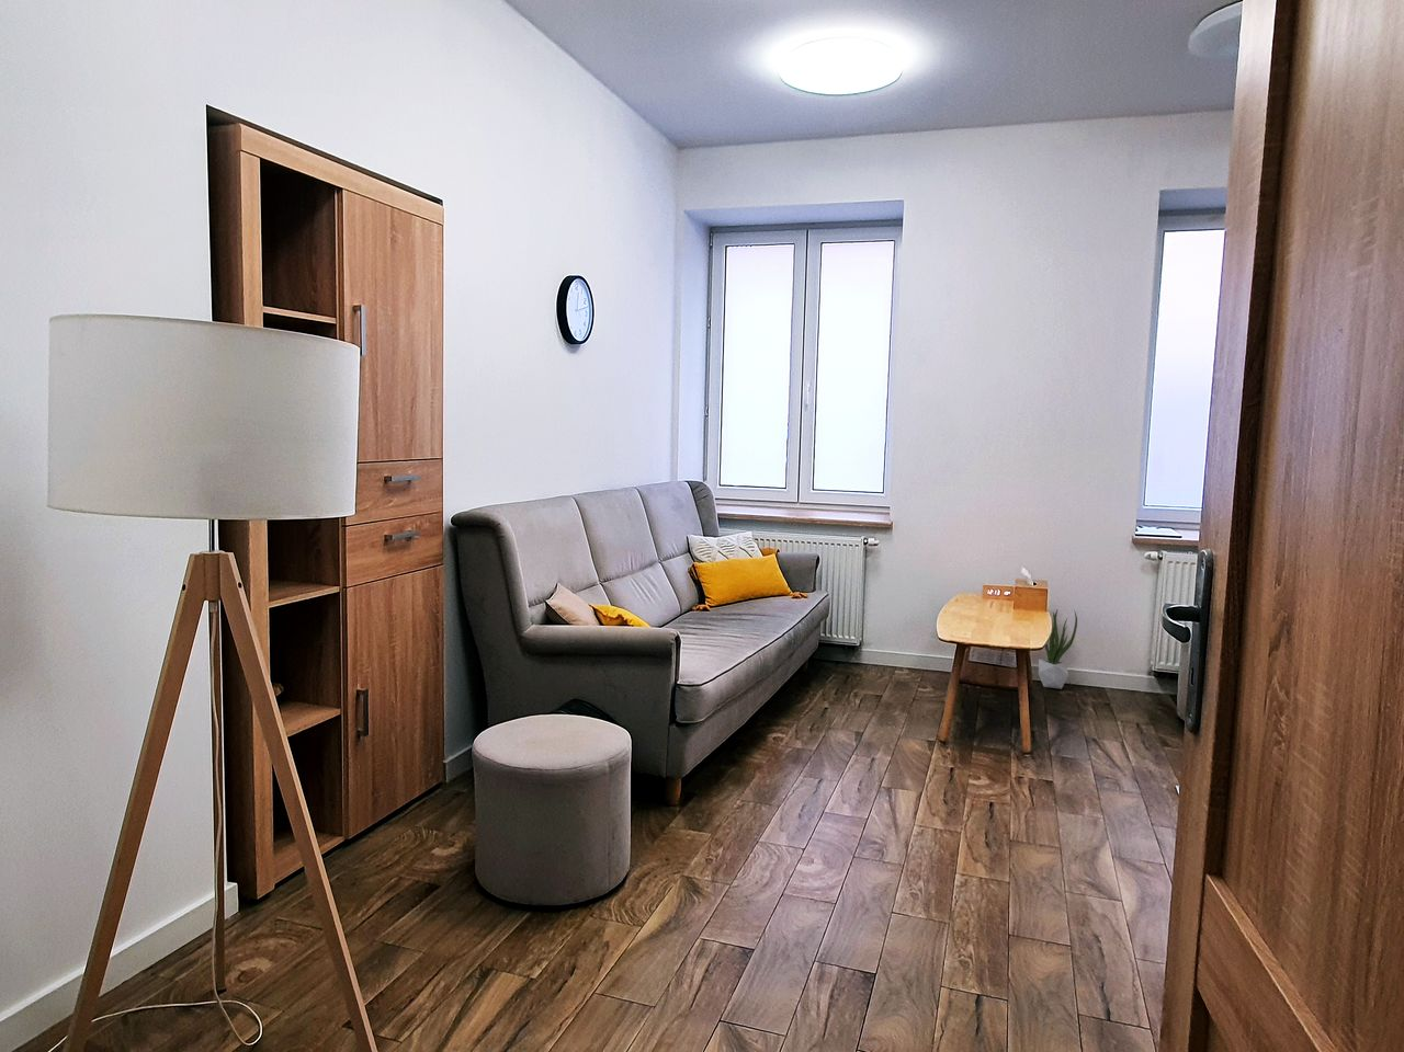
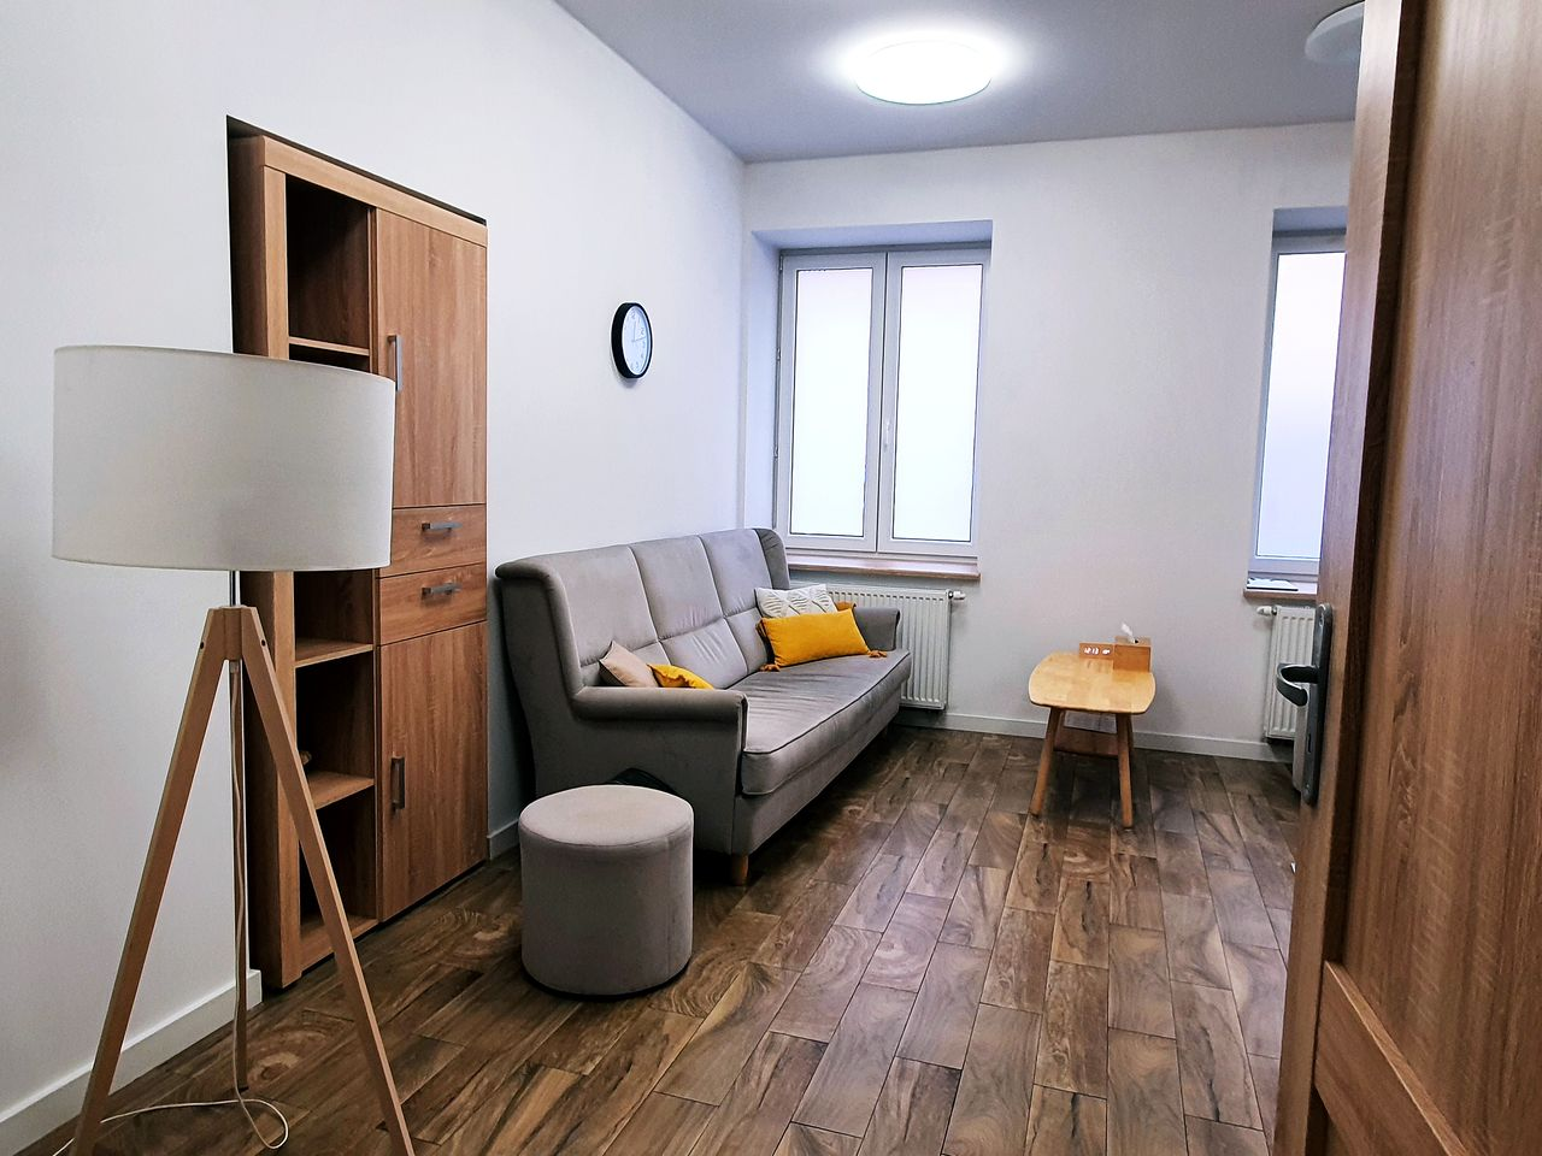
- potted plant (1057, 648)
